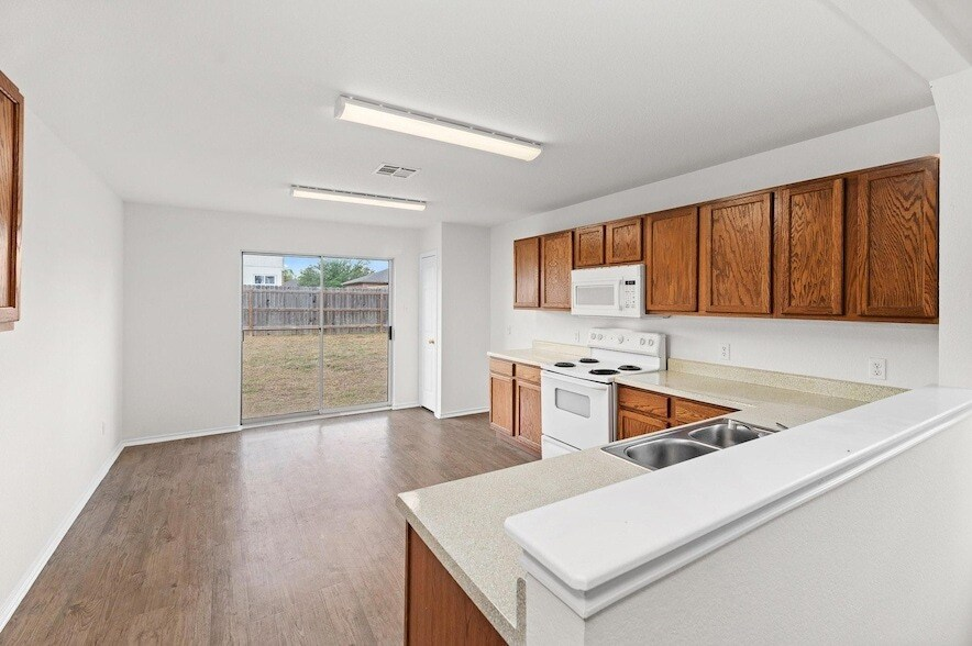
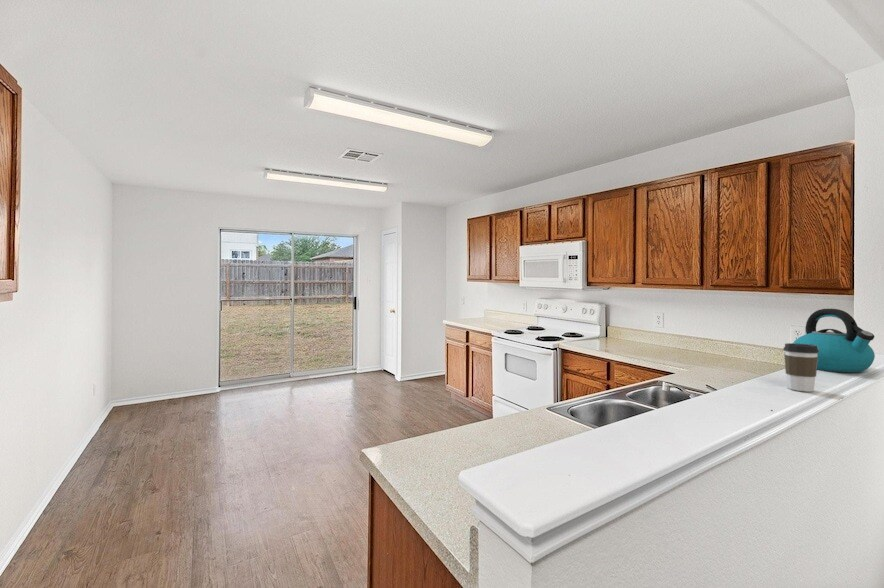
+ kettle (834, 338)
+ coffee cup (800, 367)
